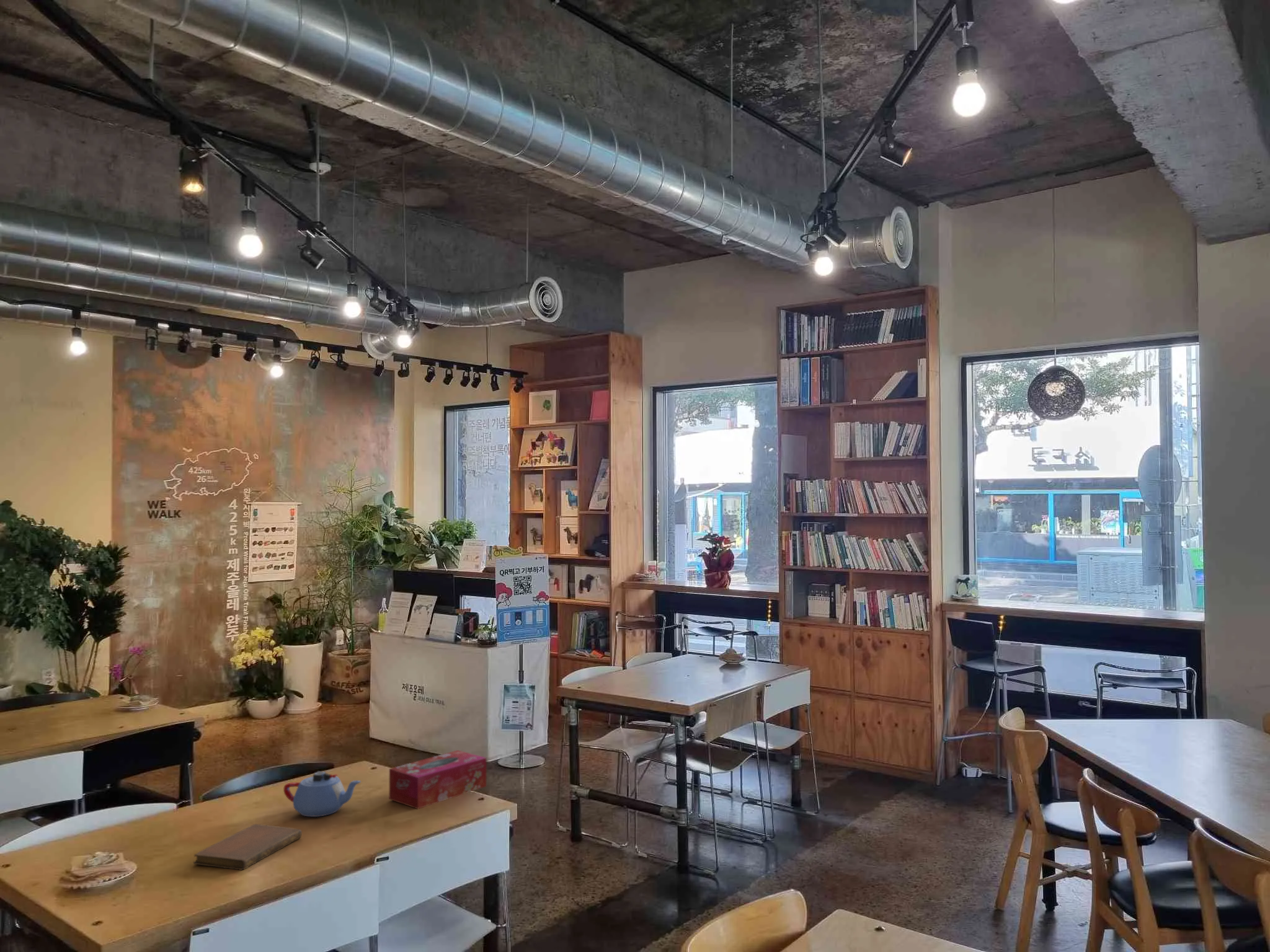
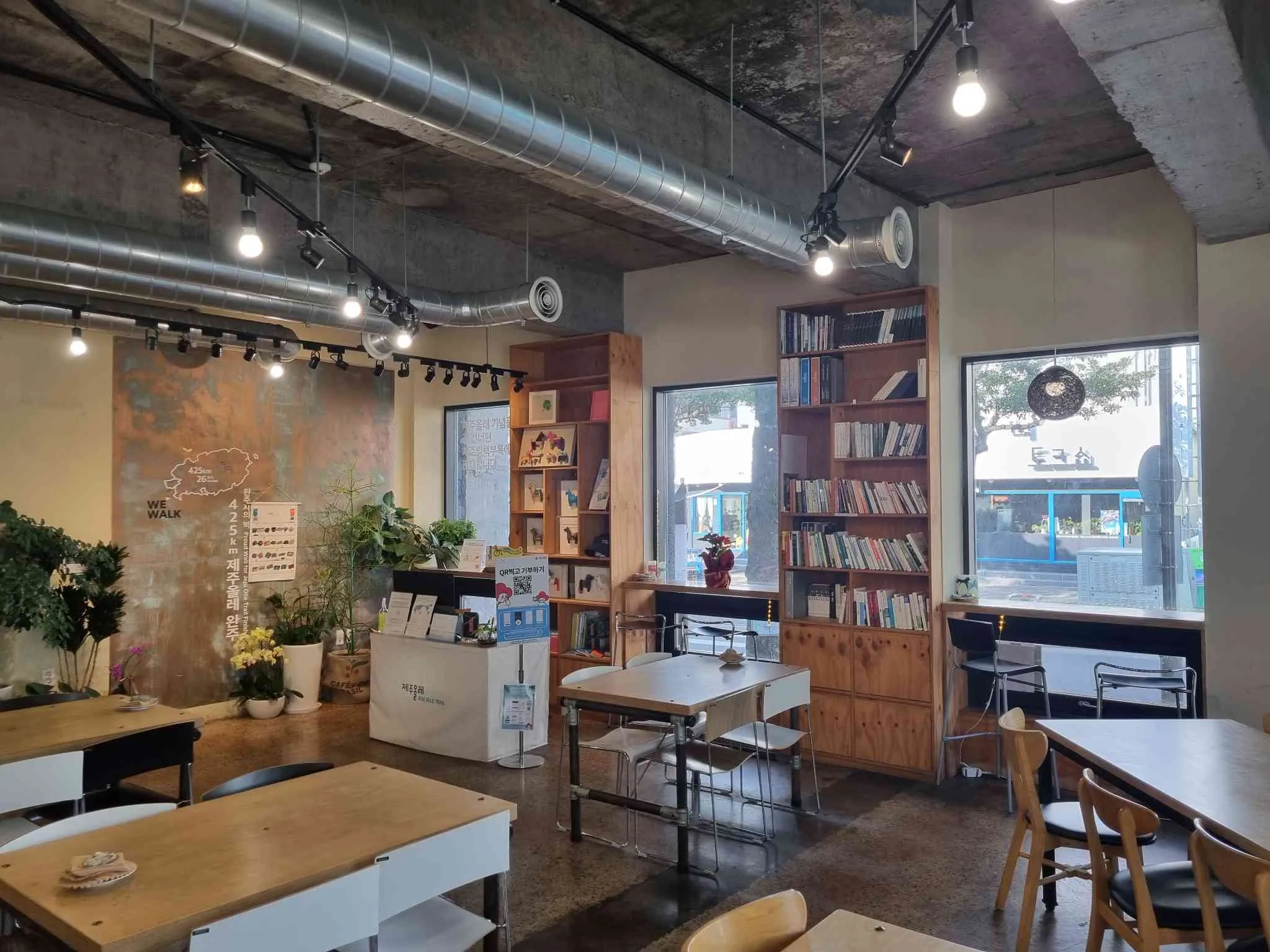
- tissue box (438, 778)
- notebook (249, 845)
- teapot (322, 792)
